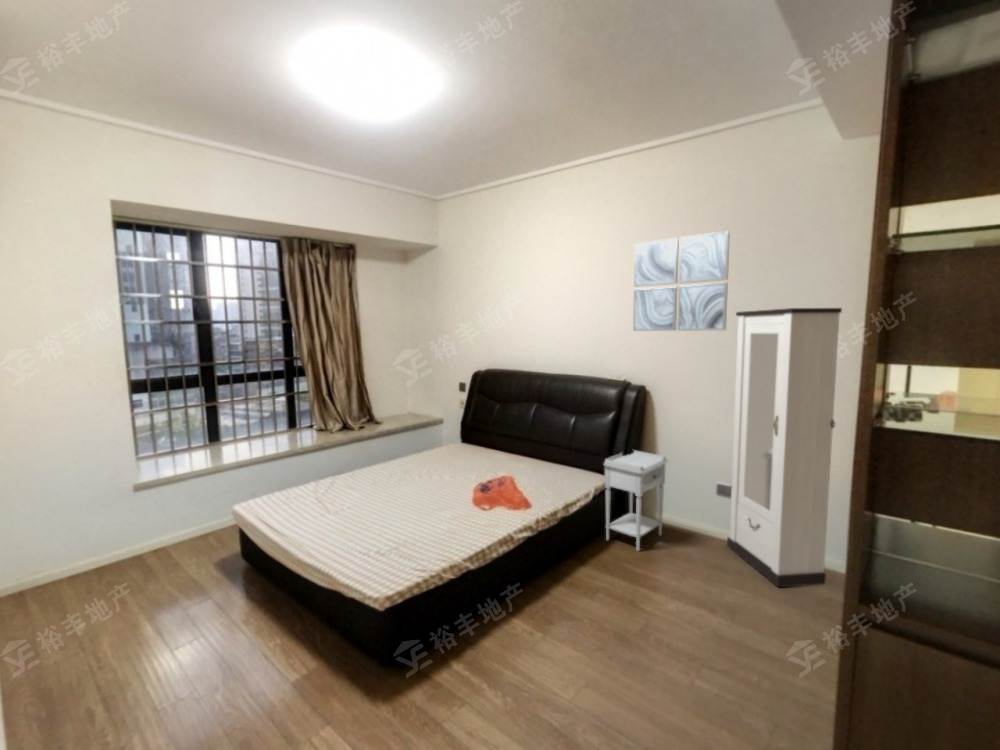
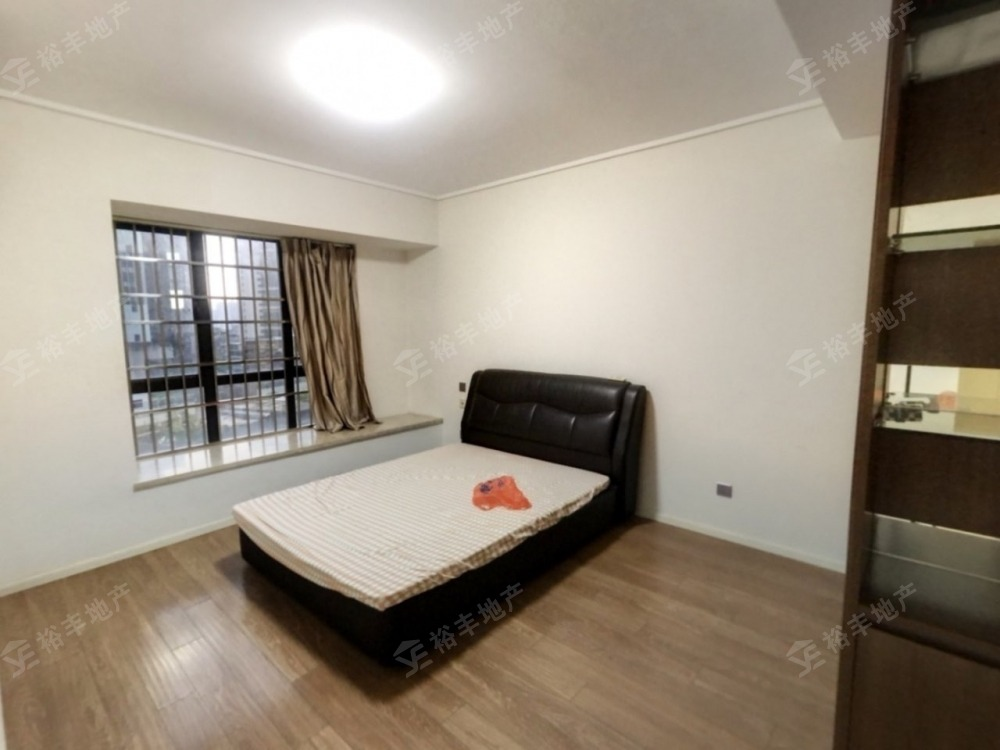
- nightstand (636, 498)
- wall art (676, 283)
- cabinet (778, 440)
